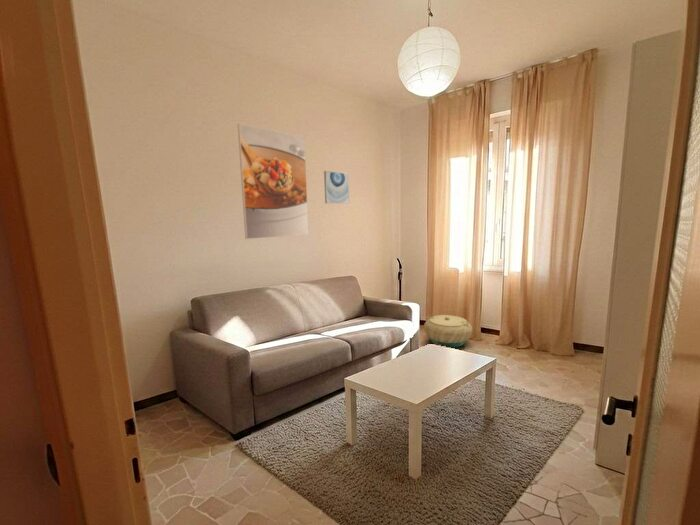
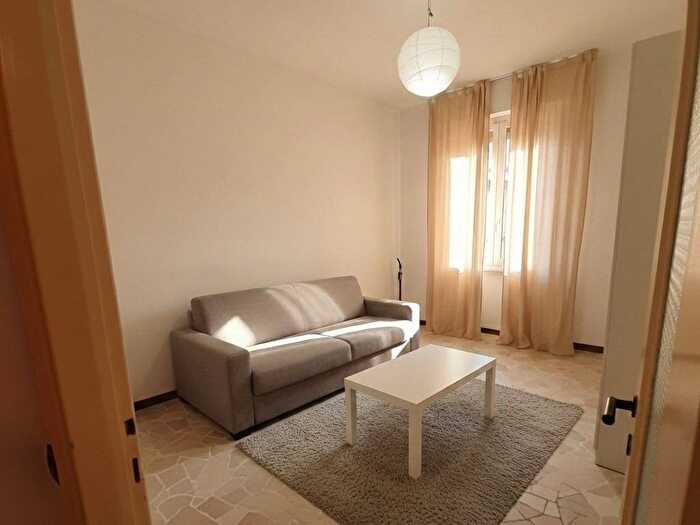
- wall art (337, 188)
- basket (447, 329)
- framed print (276, 184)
